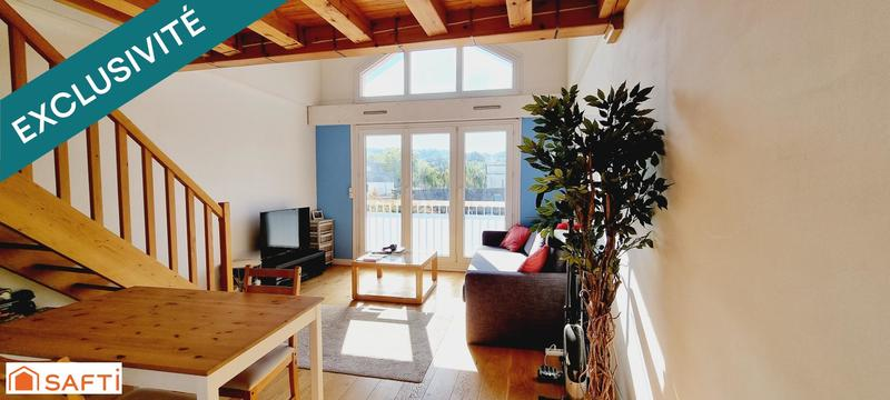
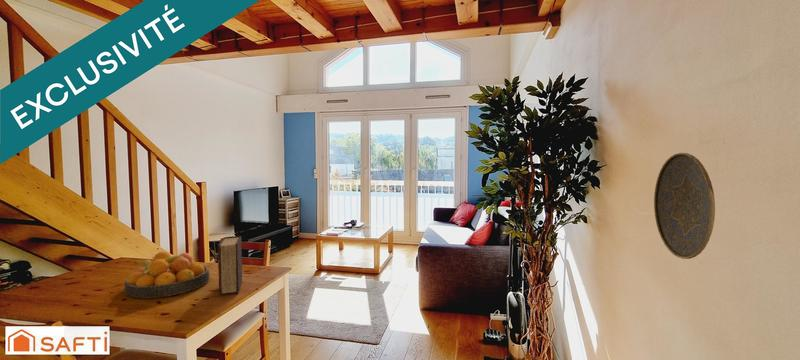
+ decorative plate (684, 205)
+ diary (230, 263)
+ fruit bowl (169, 269)
